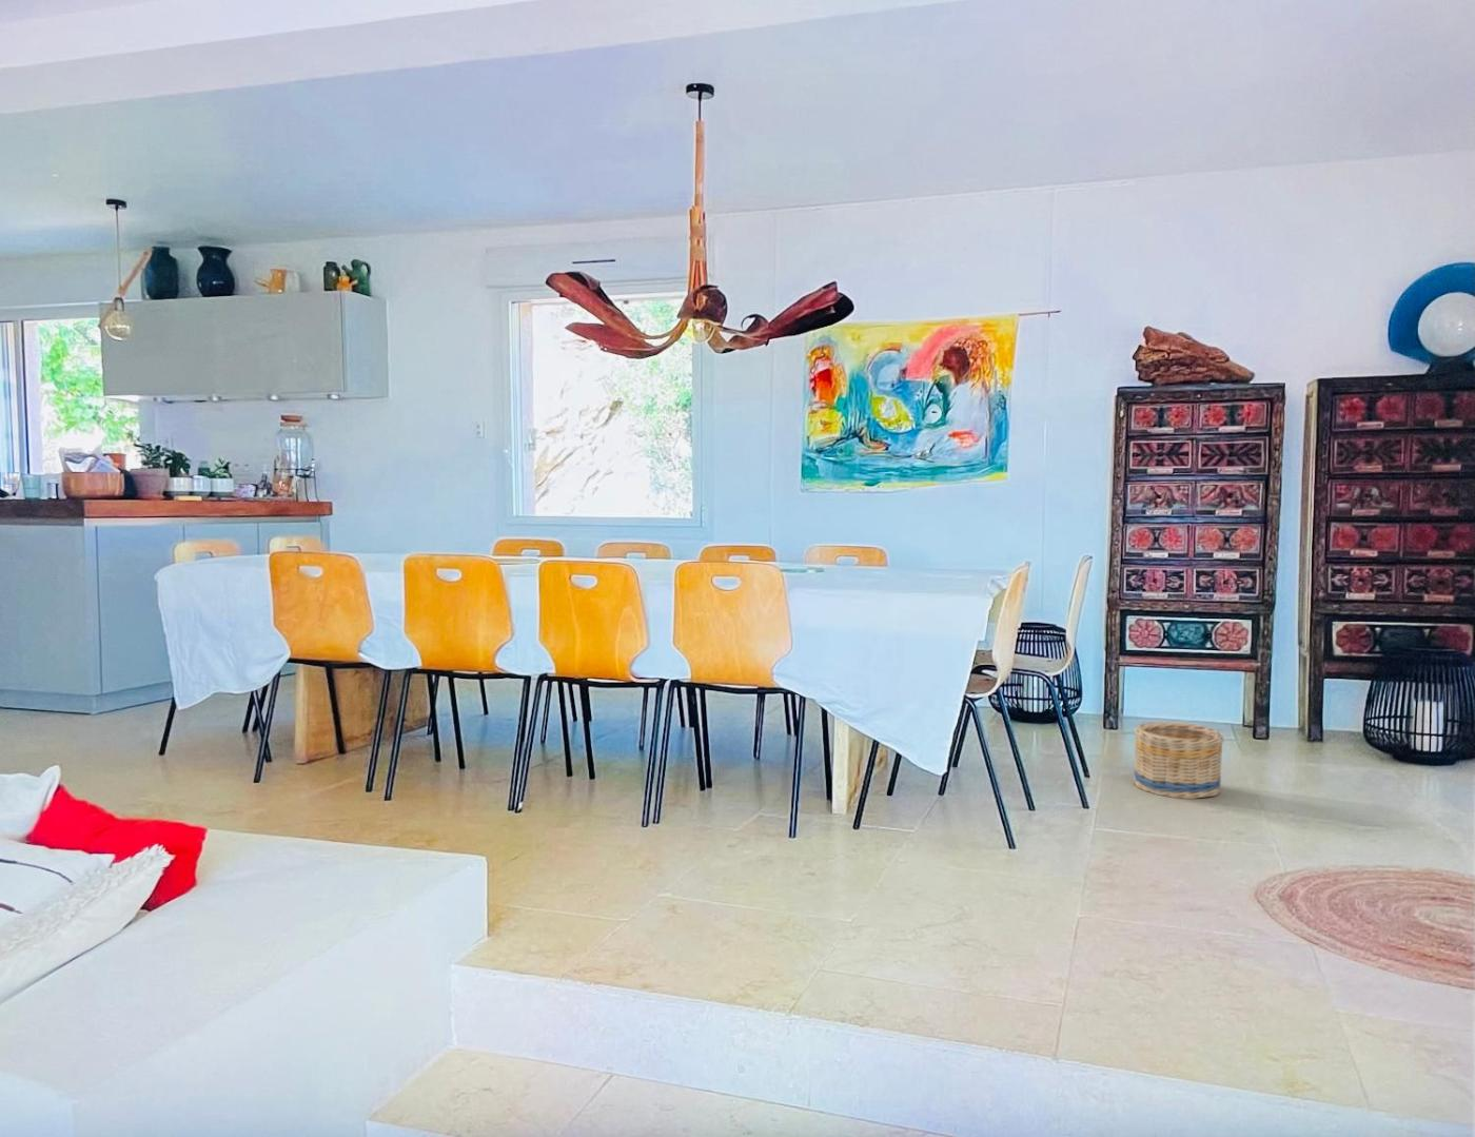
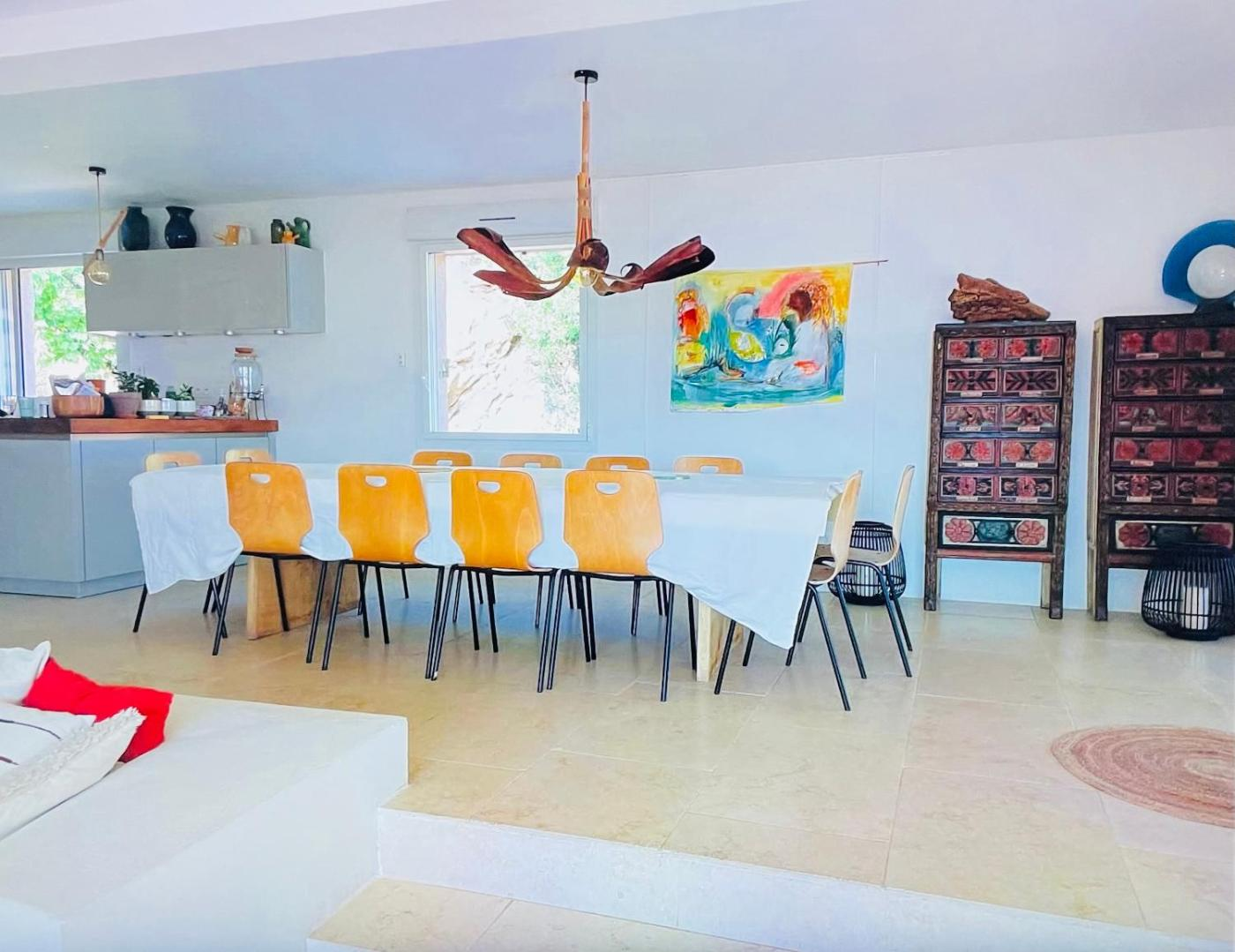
- basket (1176, 758)
